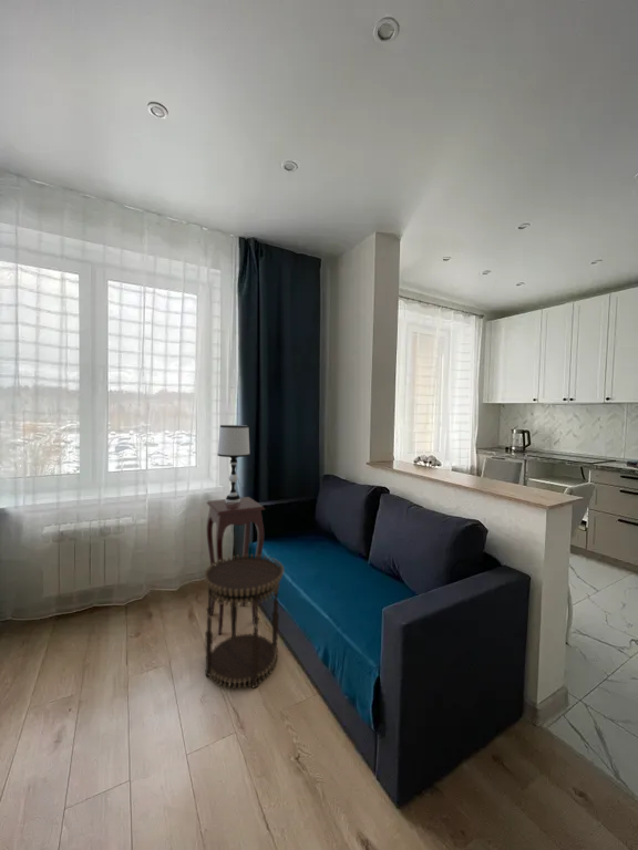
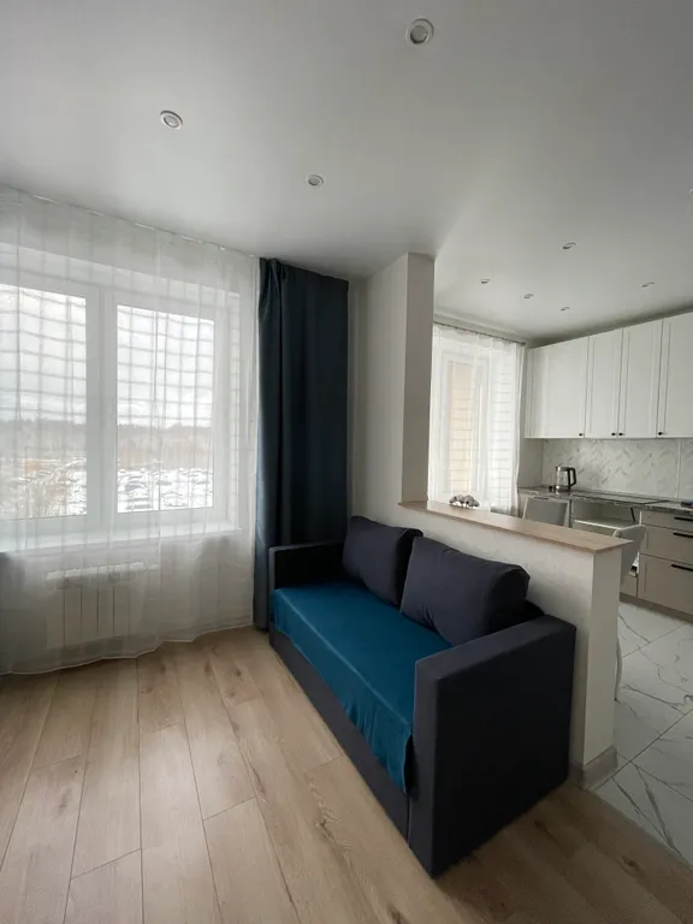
- side table (244, 557)
- side table (236, 615)
- table lamp (233, 463)
